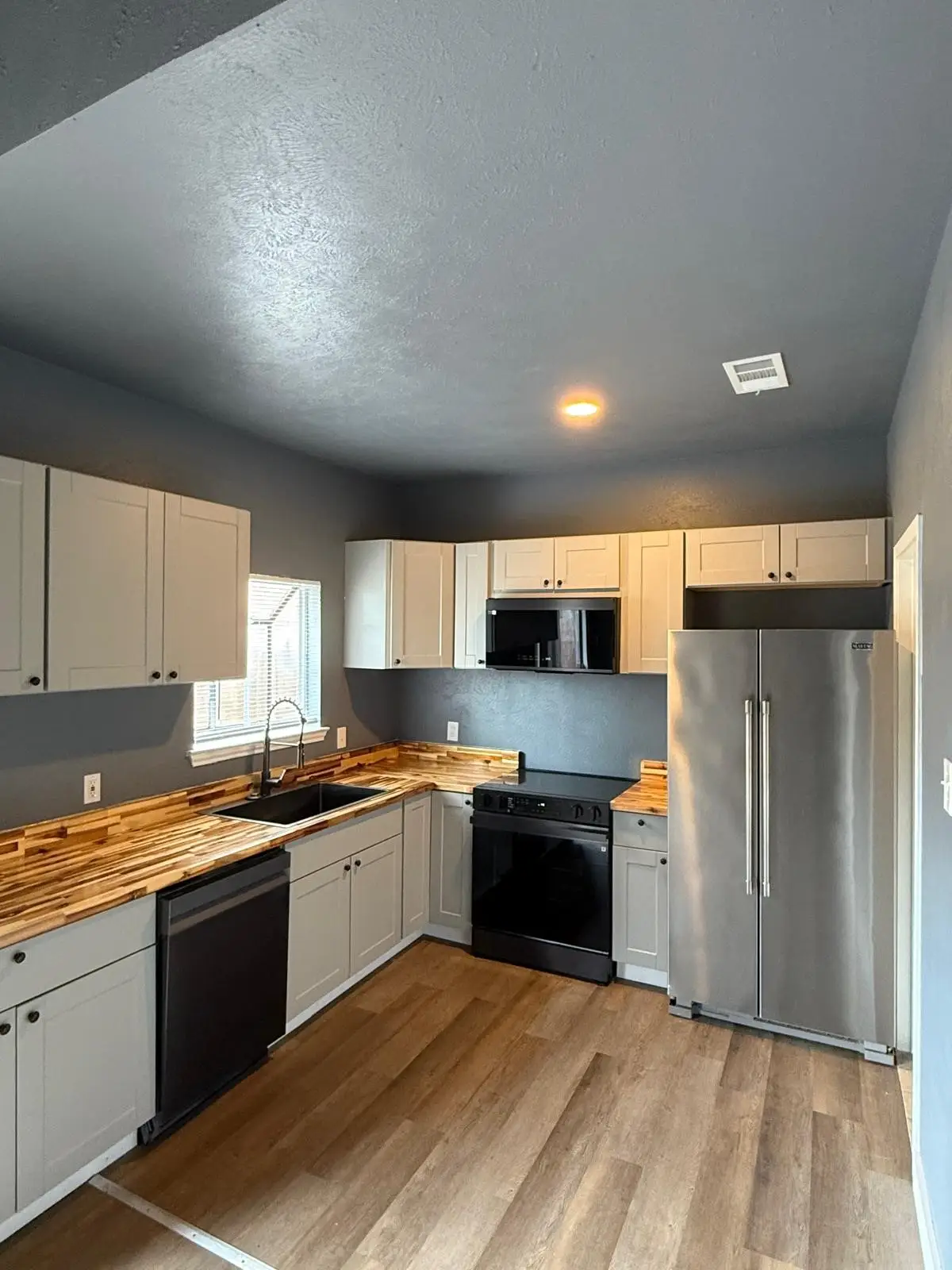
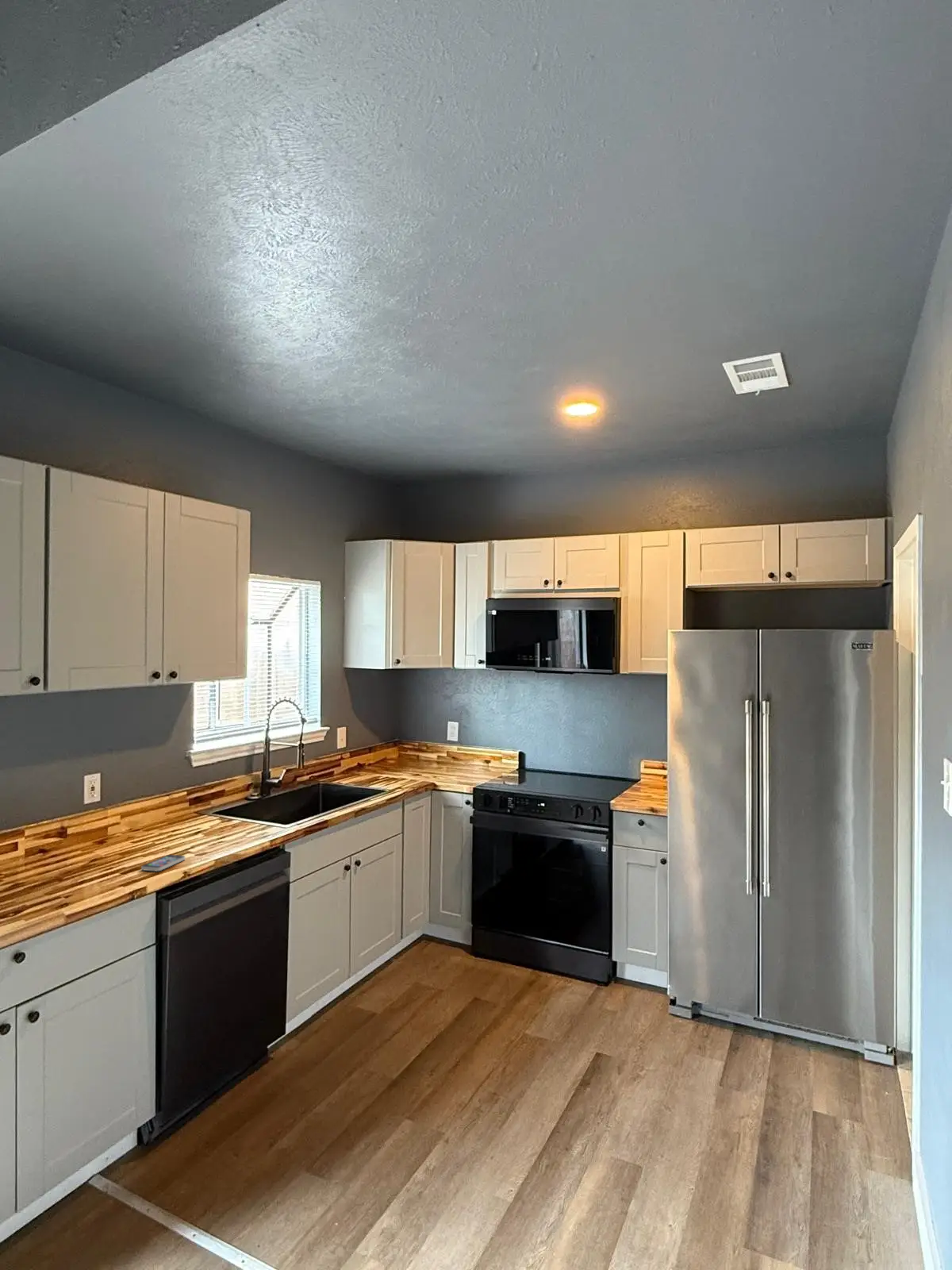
+ smartphone (163, 862)
